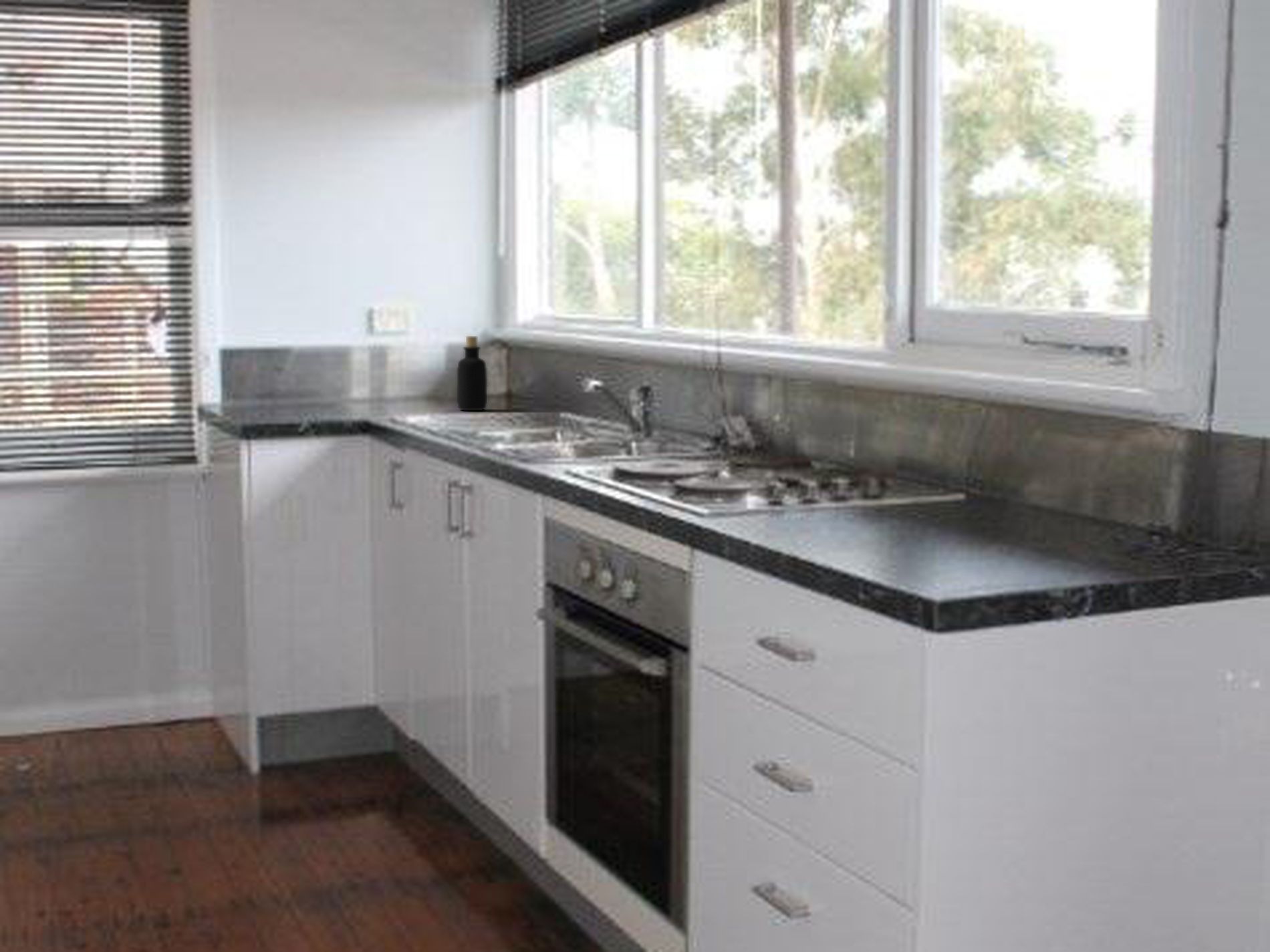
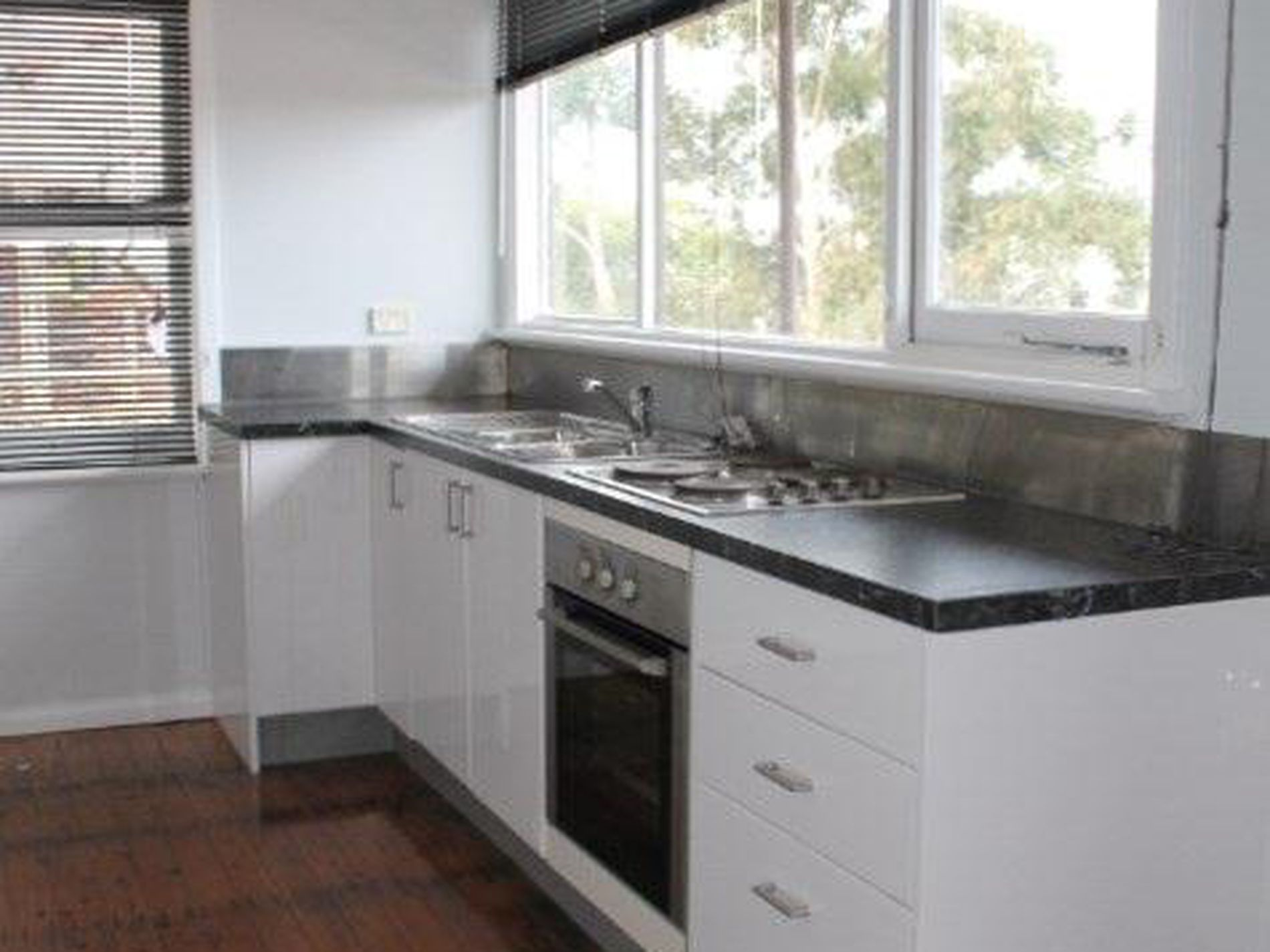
- bottle (472, 373)
